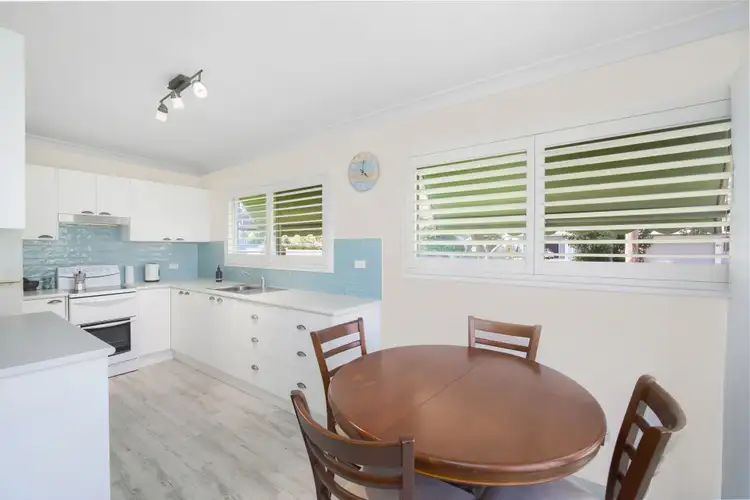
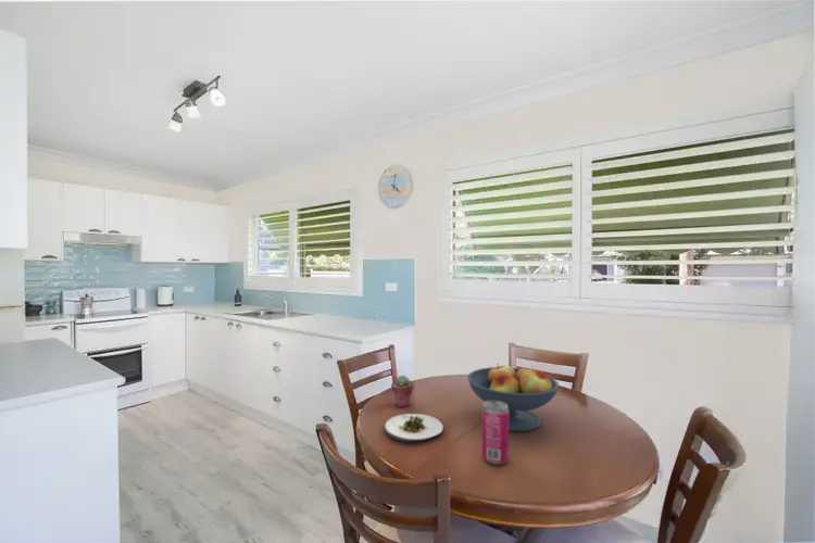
+ salad plate (413, 422)
+ beverage can (494, 431)
+ potted succulent (402, 389)
+ fruit bowl (511, 391)
